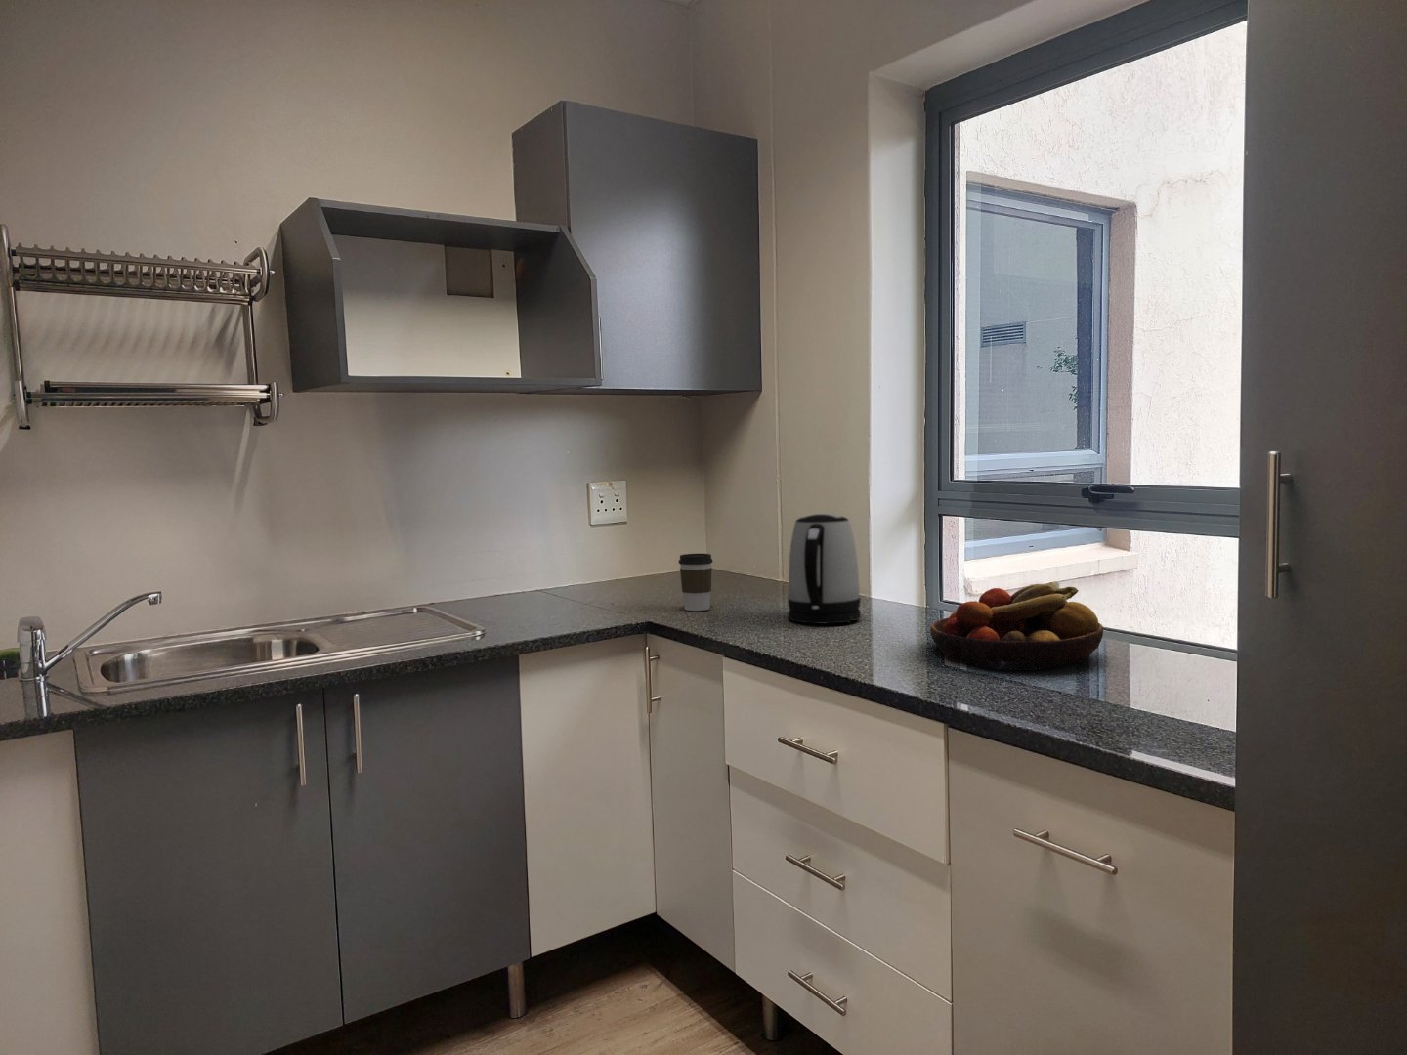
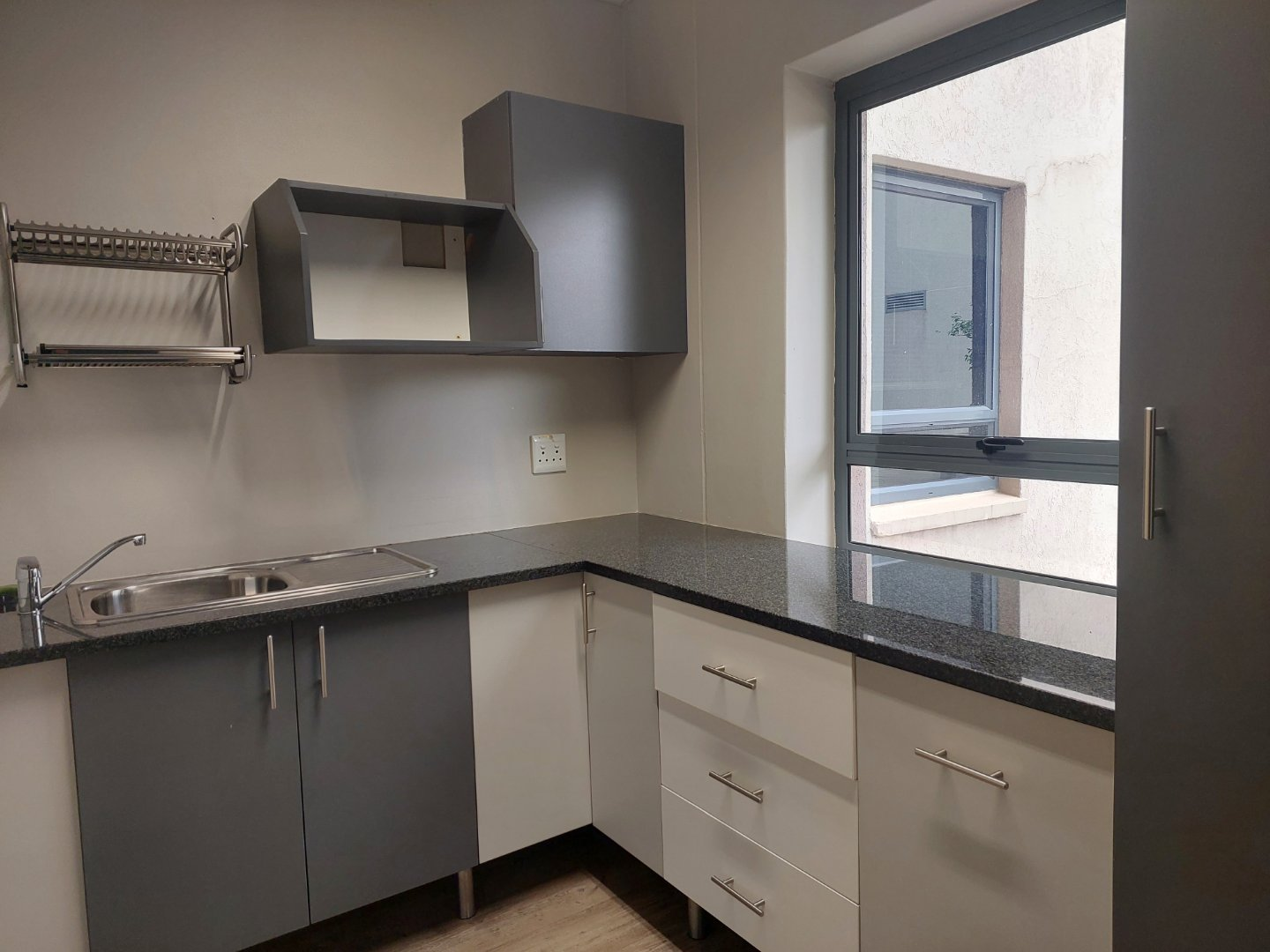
- kettle (821, 567)
- fruit bowl (1014, 618)
- coffee cup (696, 581)
